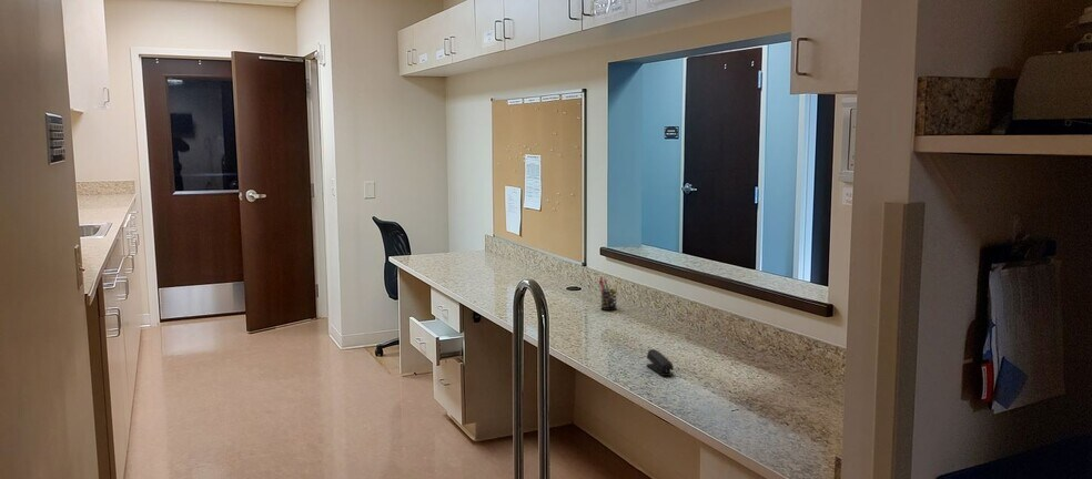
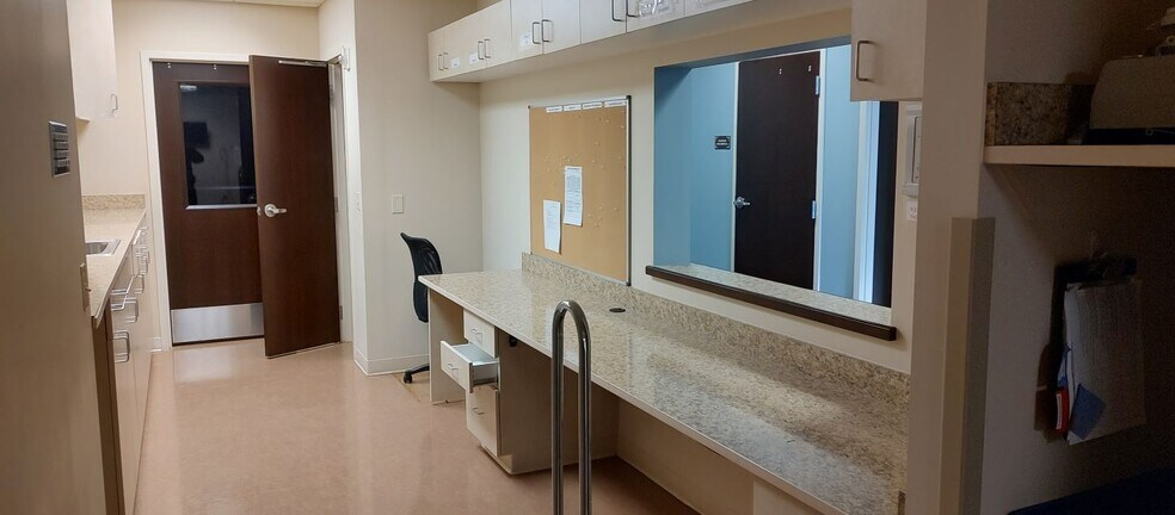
- stapler (659, 361)
- pen holder (607, 293)
